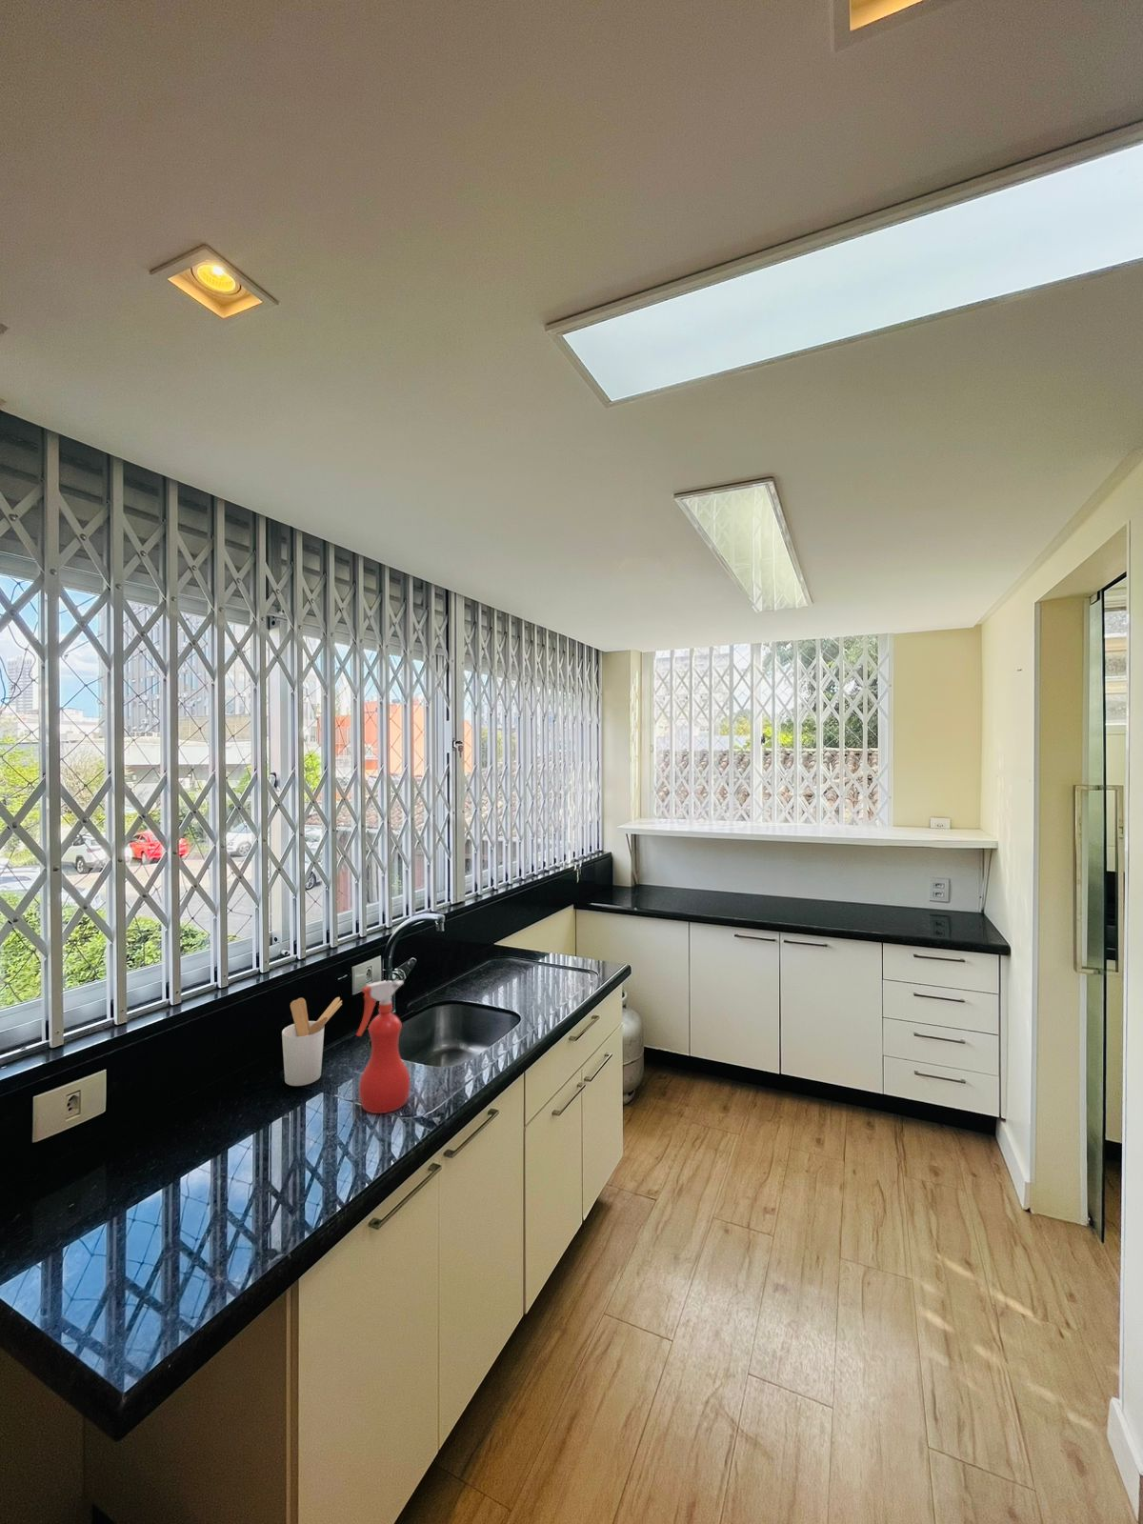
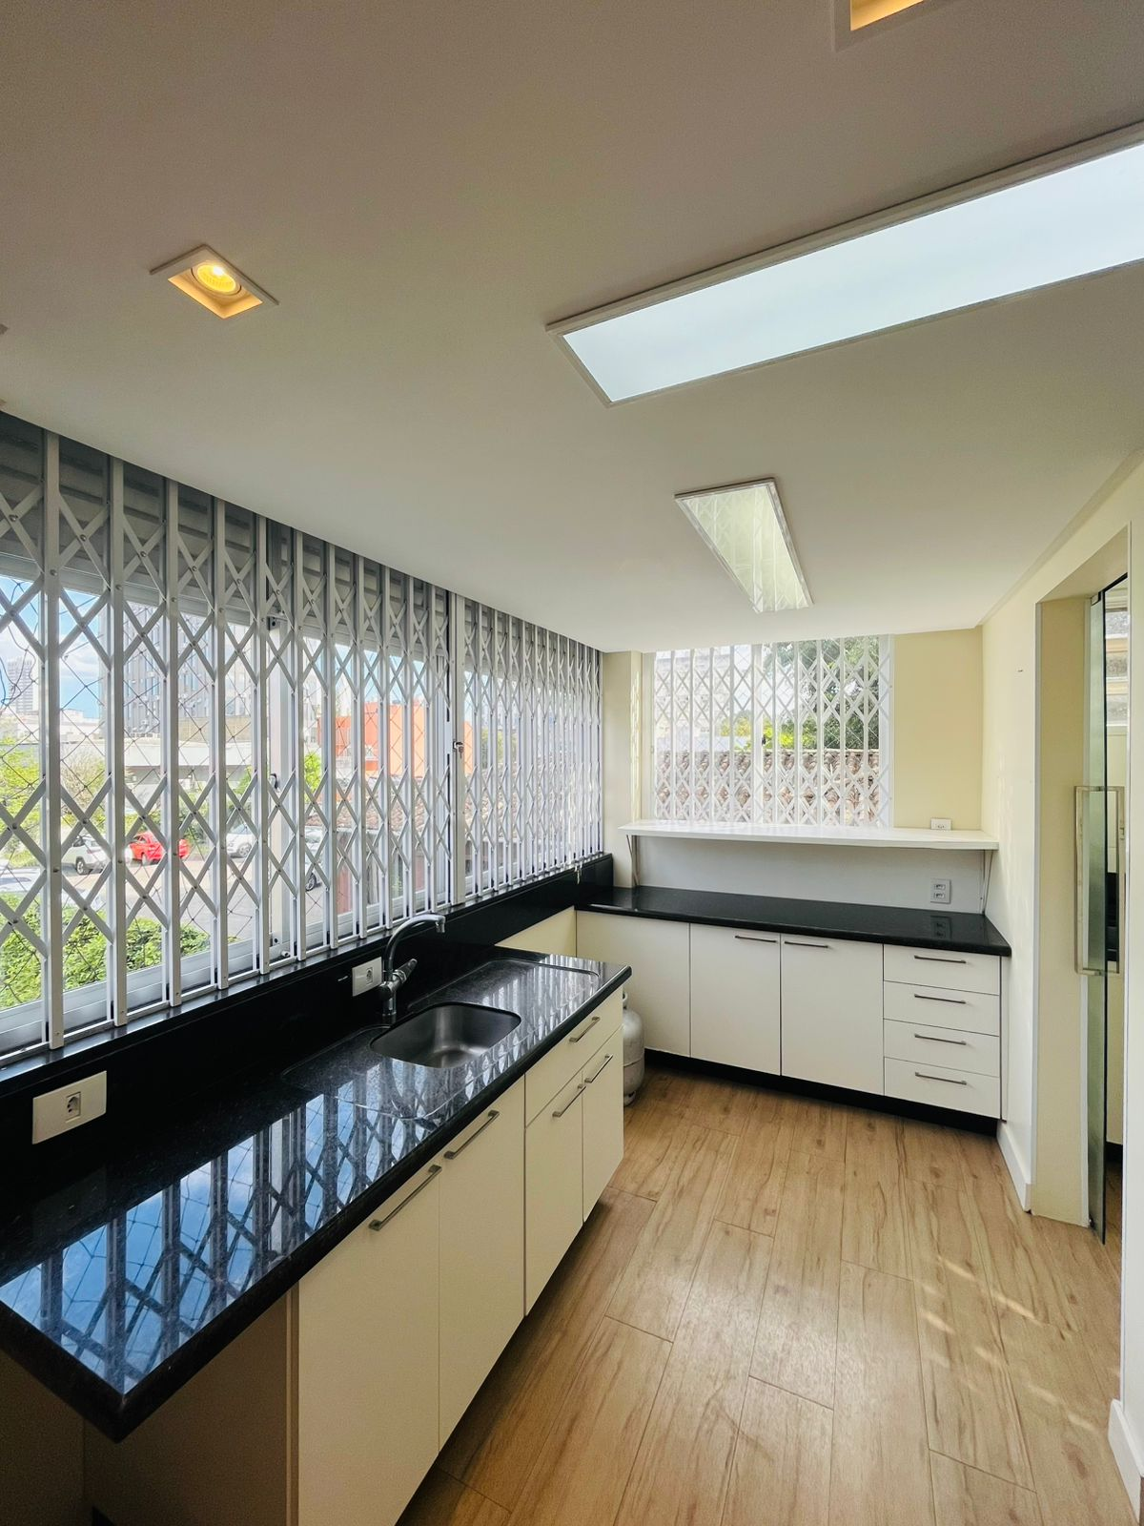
- spray bottle (381, 1042)
- utensil holder (313, 1038)
